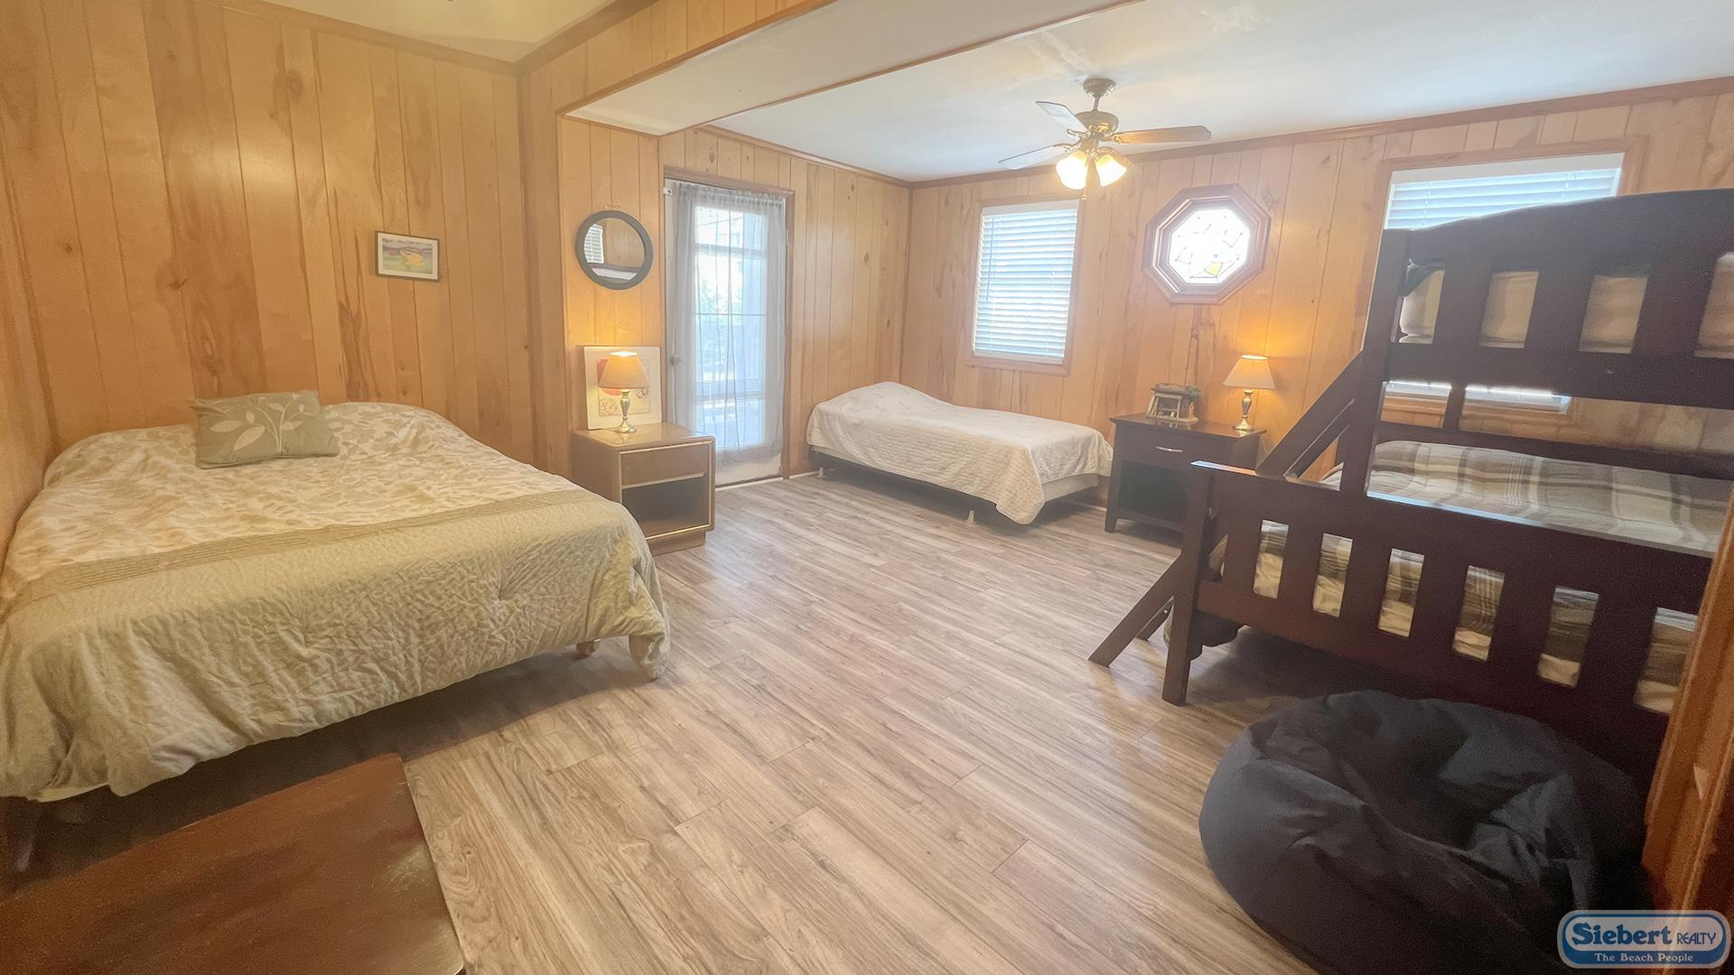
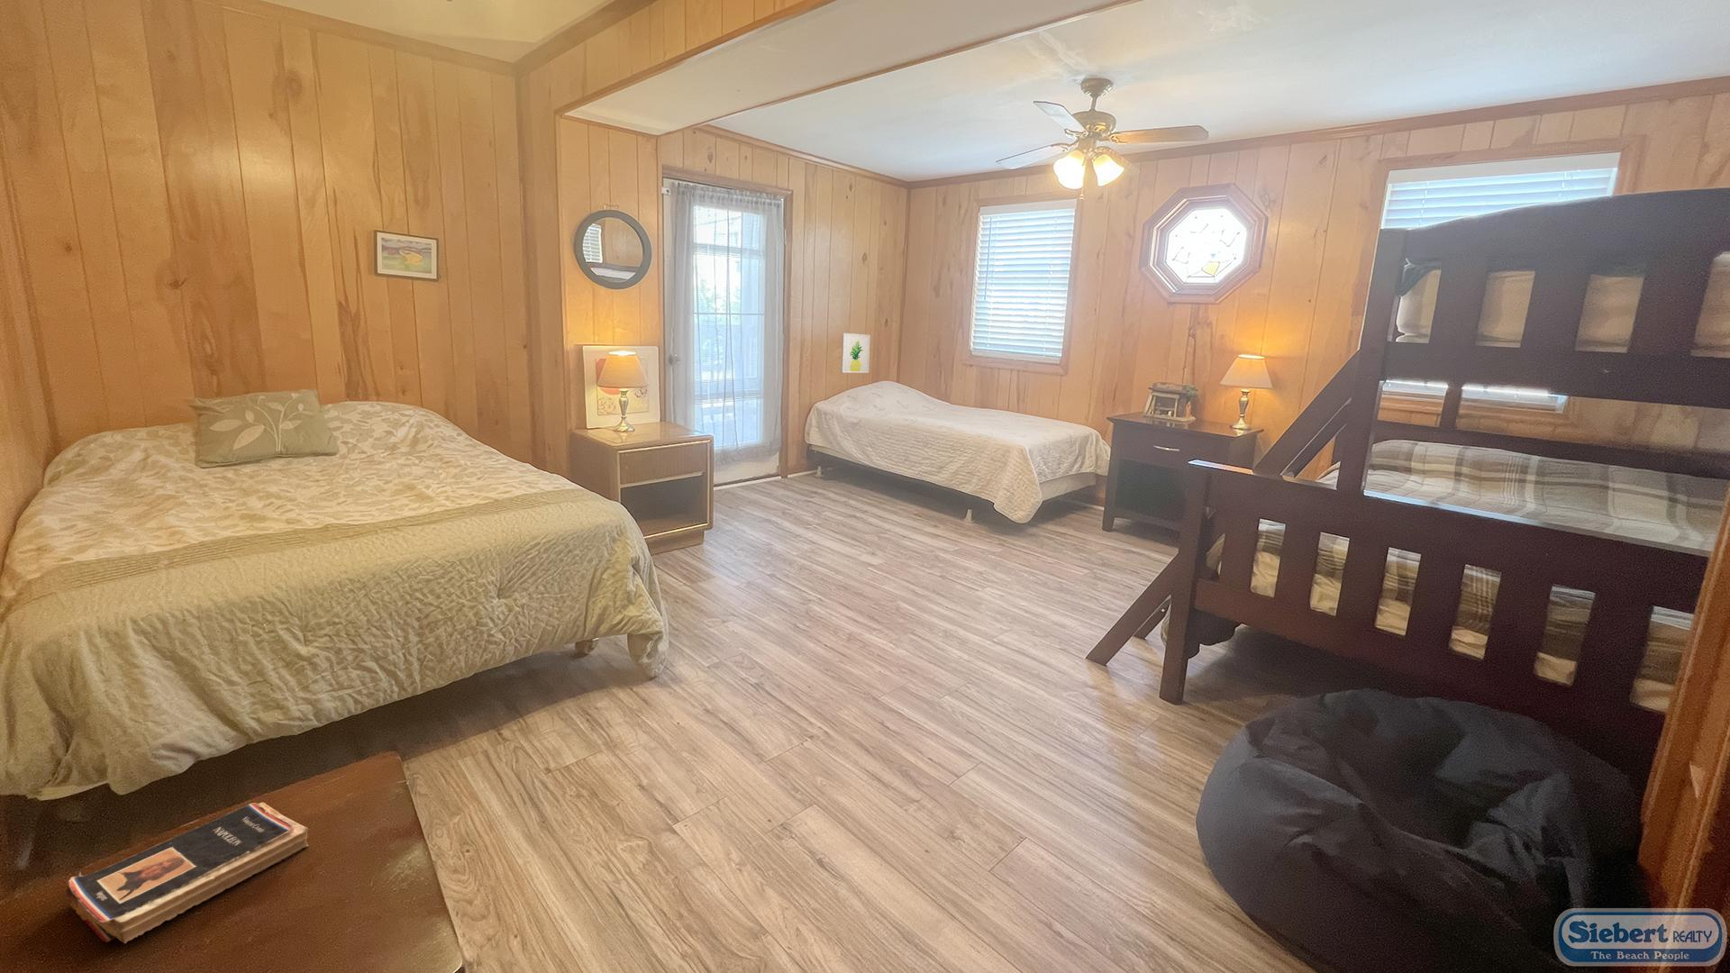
+ book (196, 861)
+ wall art (855, 353)
